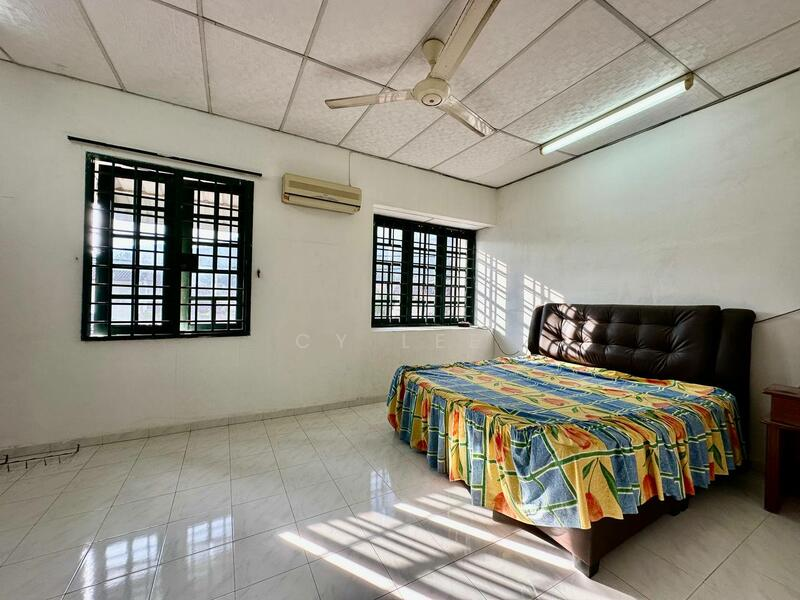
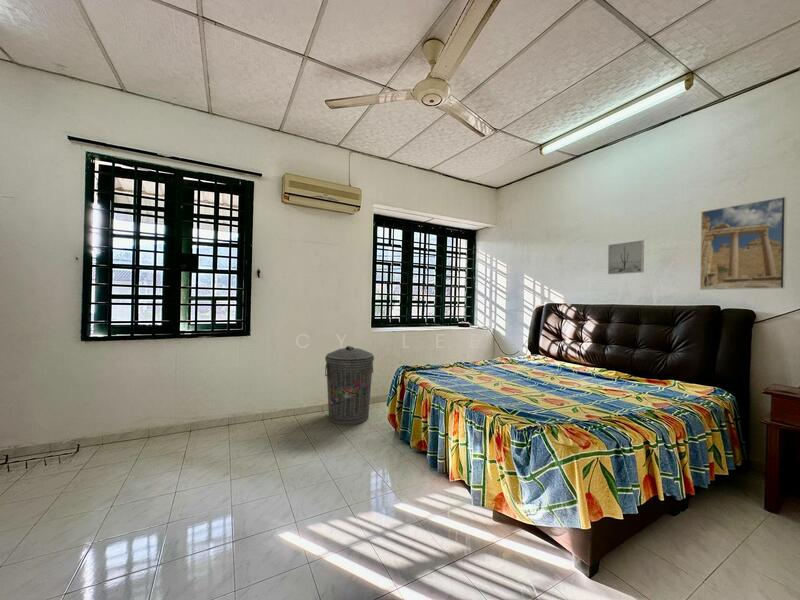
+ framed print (739, 247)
+ trash can (349, 382)
+ wall art (625, 258)
